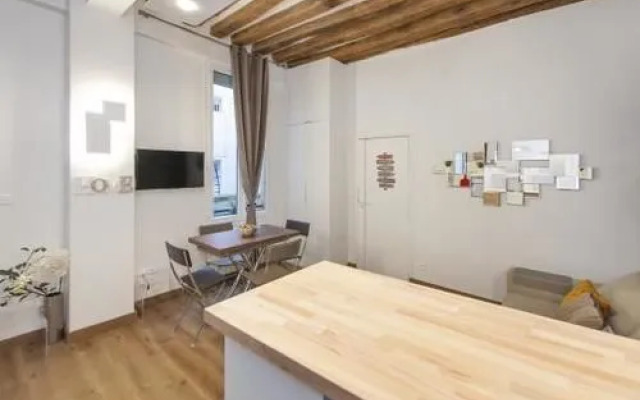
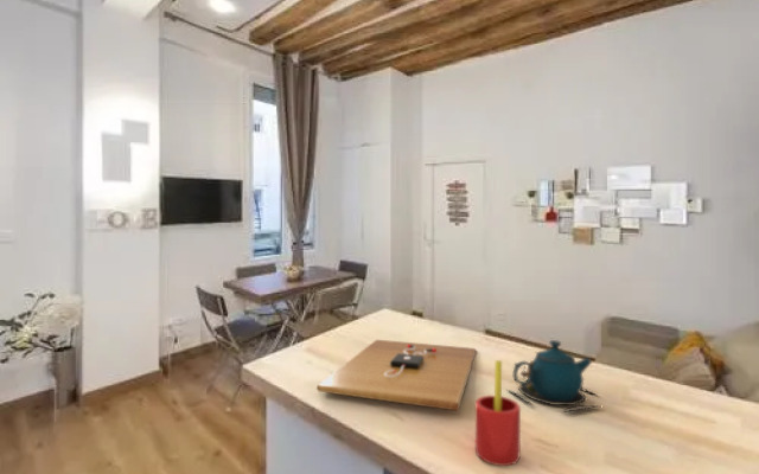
+ cutting board (407, 363)
+ straw (497, 409)
+ teapot (550, 366)
